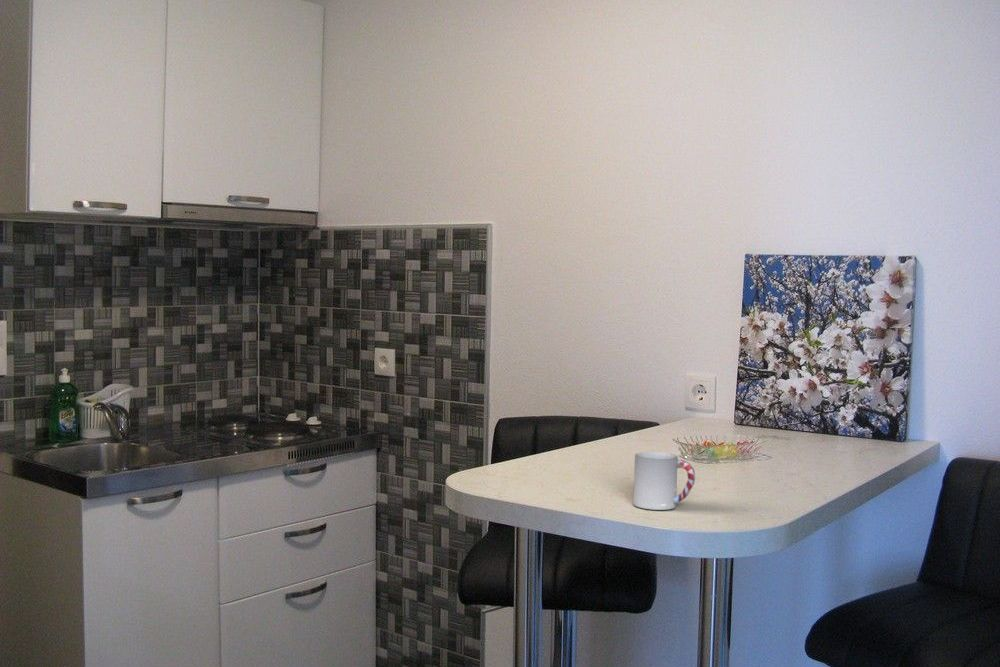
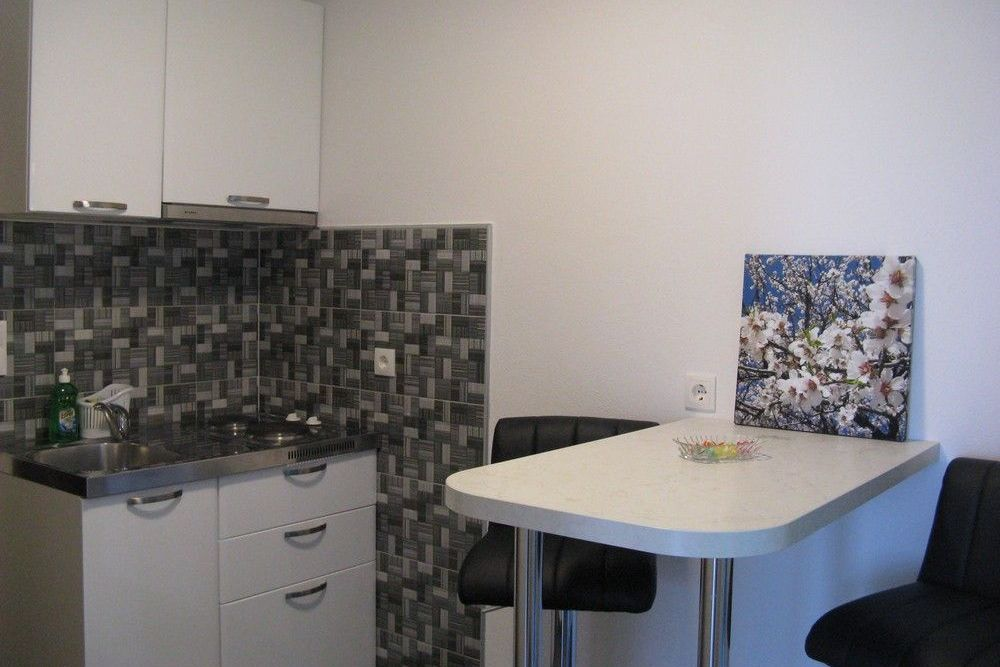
- cup (664, 481)
